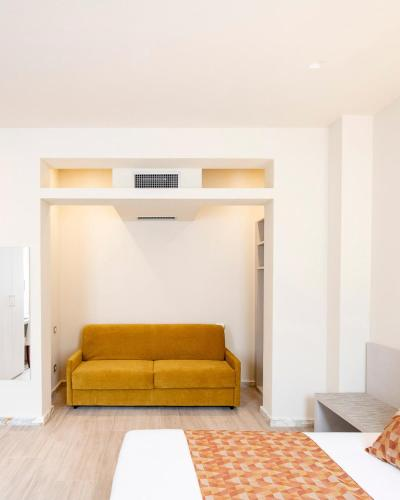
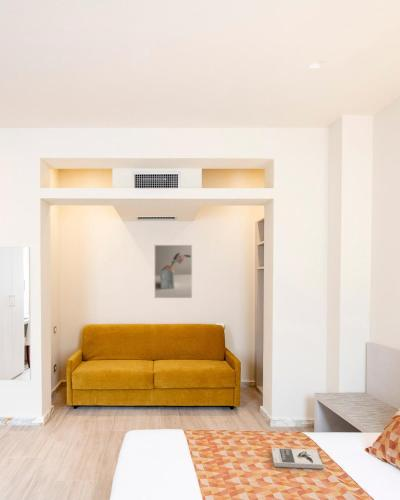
+ book (296, 457)
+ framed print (173, 271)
